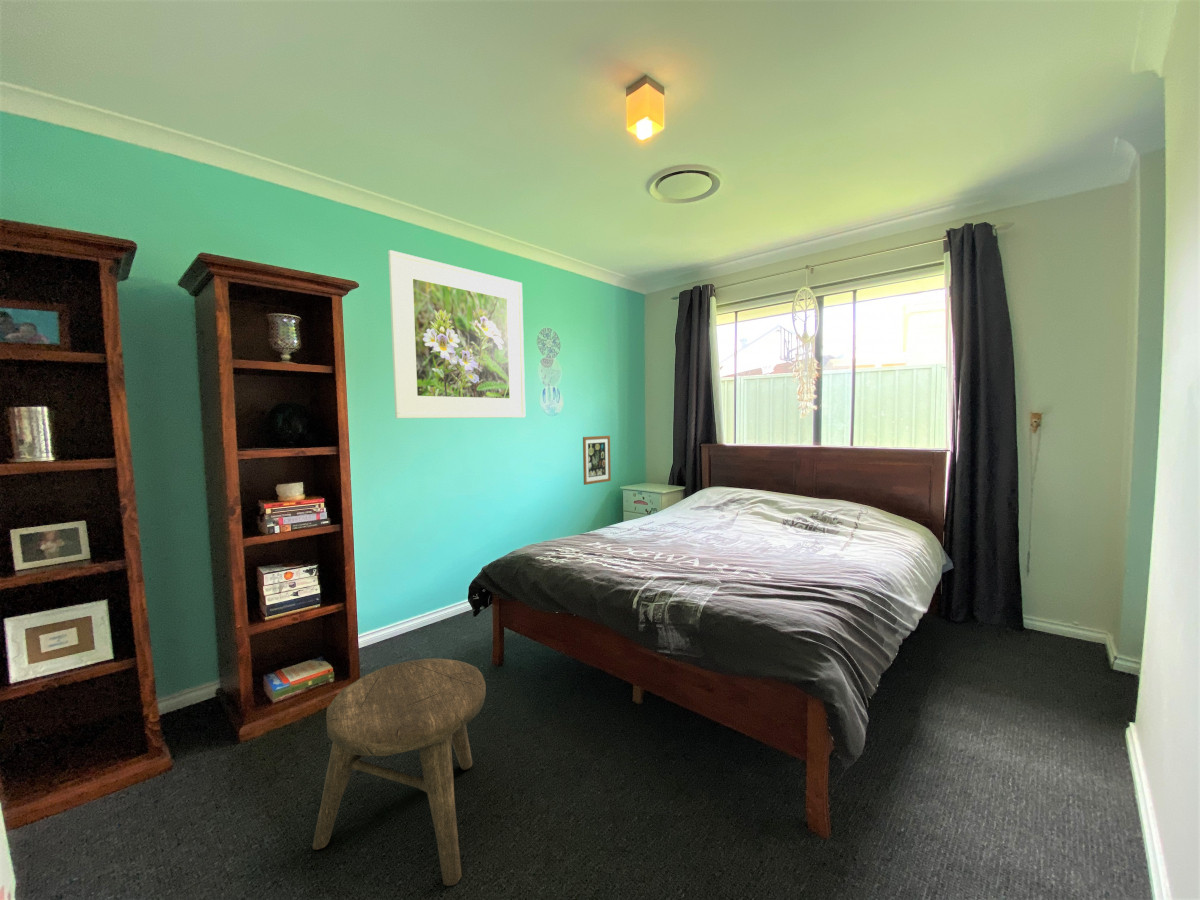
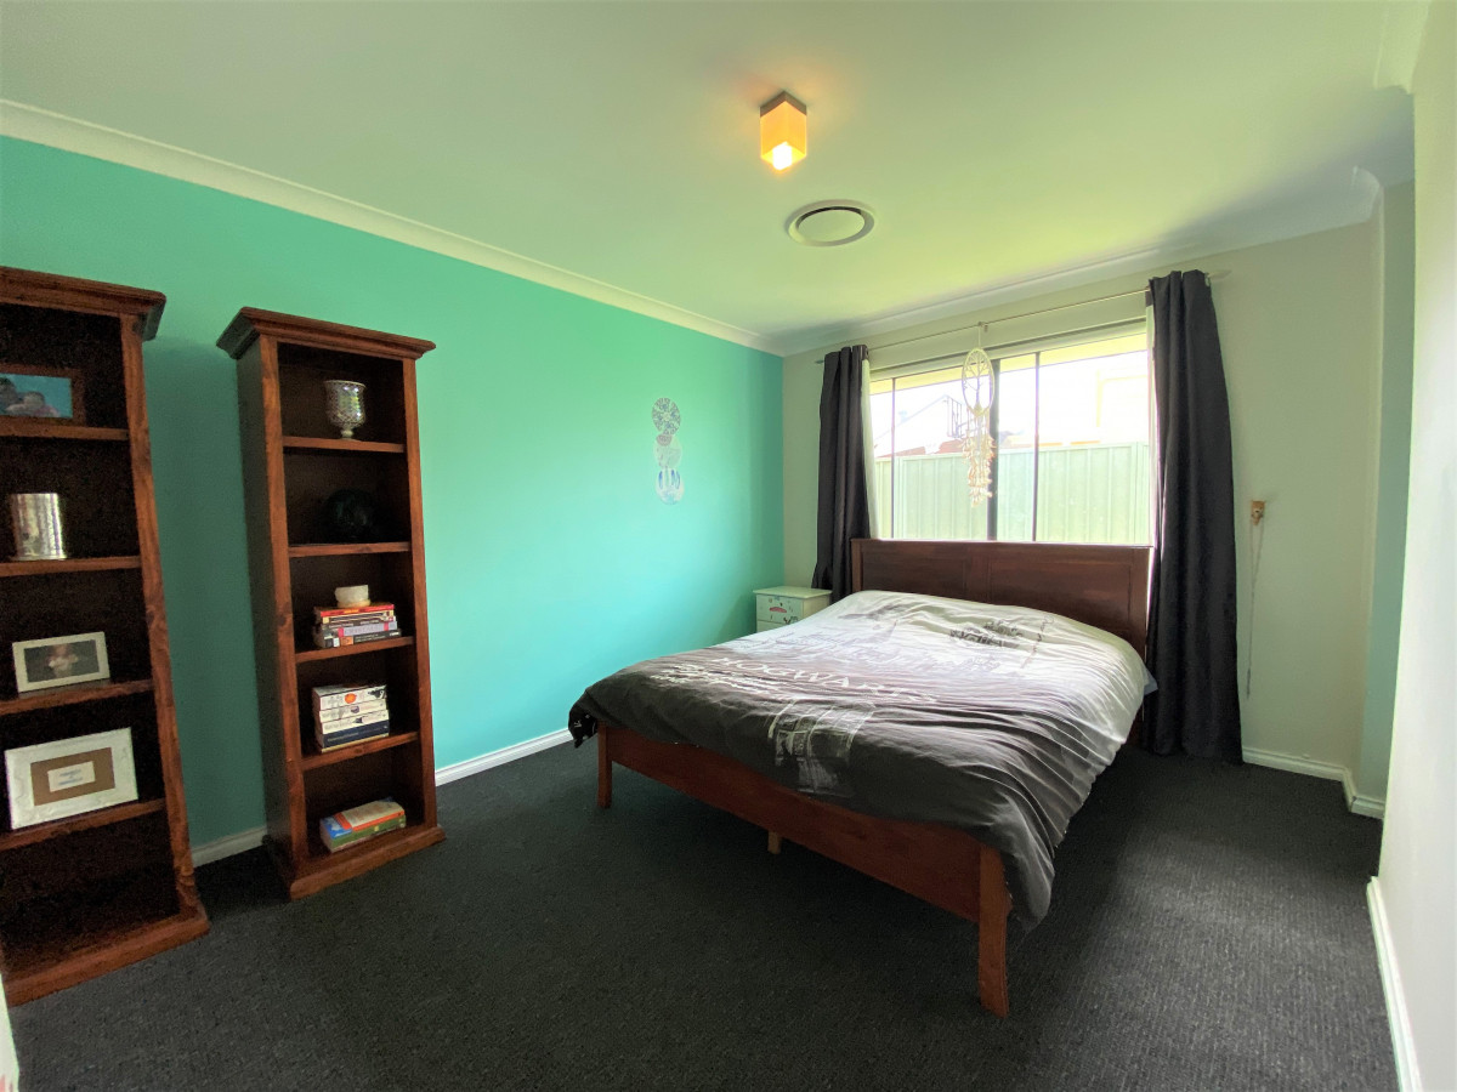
- stool (420, 759)
- wall art (597, 459)
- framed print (464, 343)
